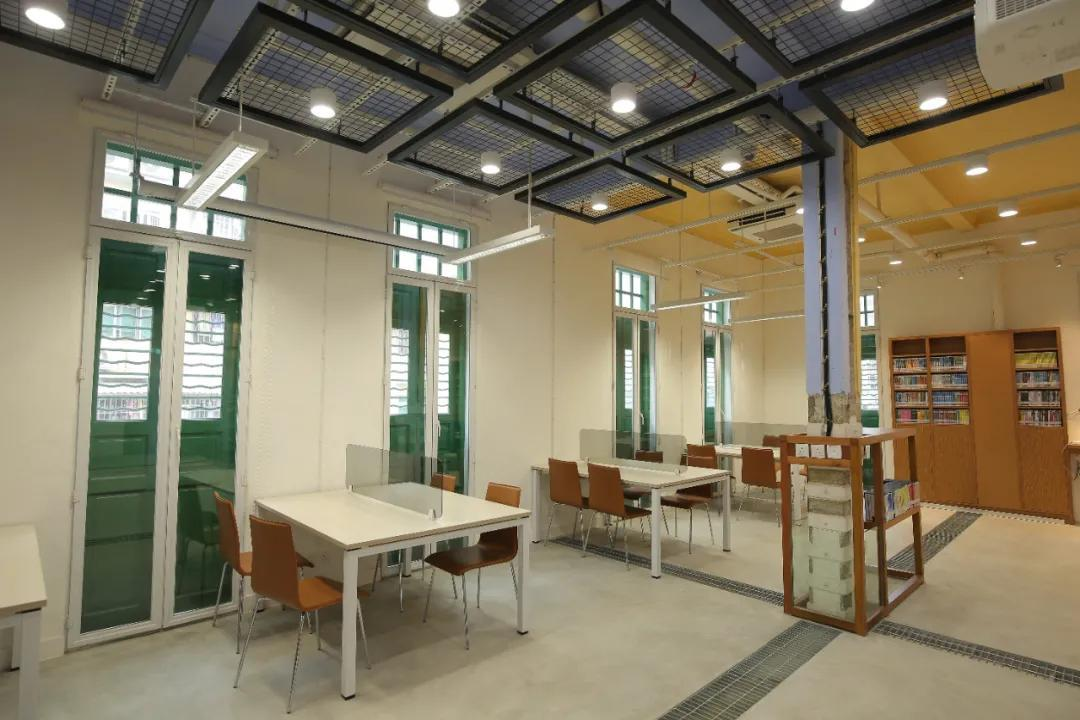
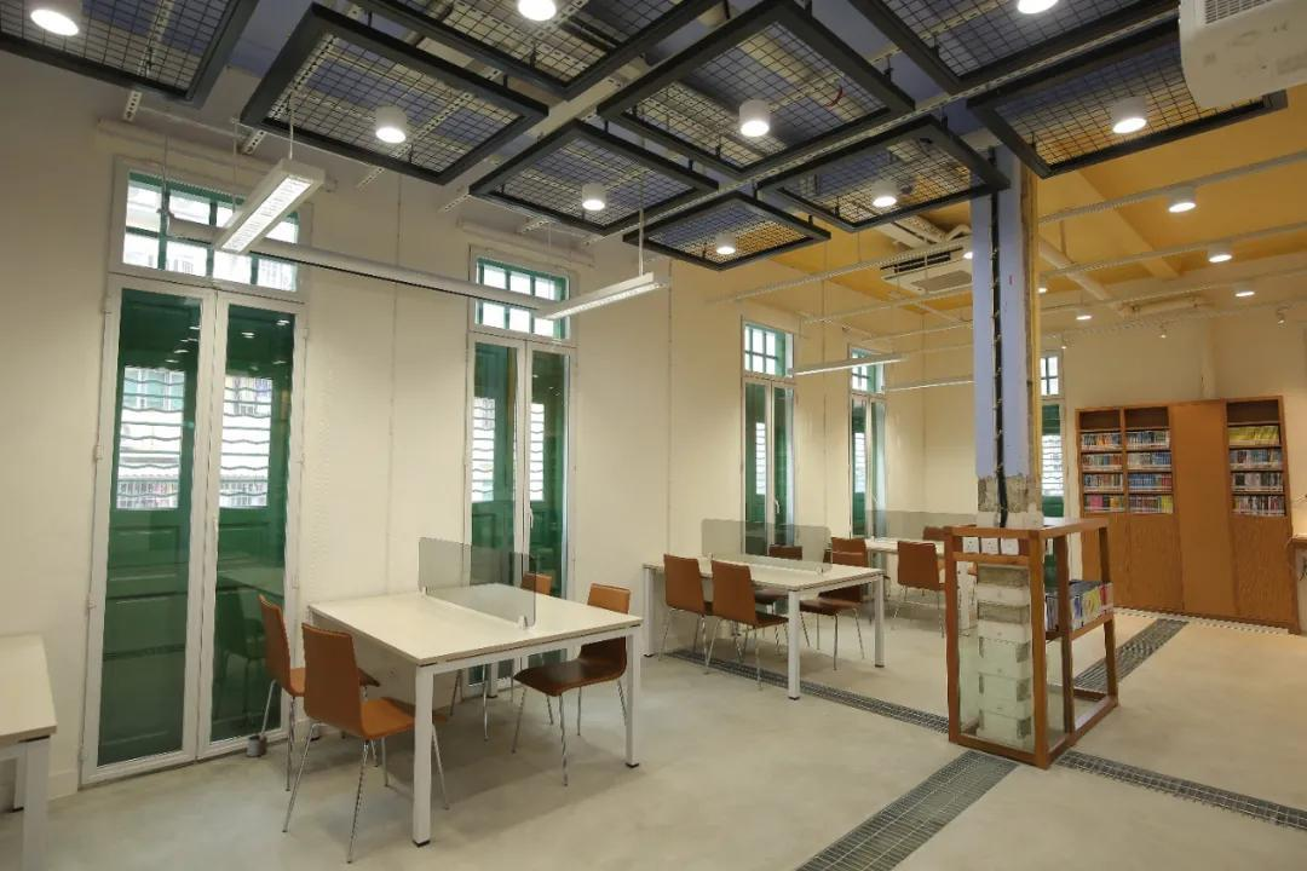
+ potted plant (254, 729)
